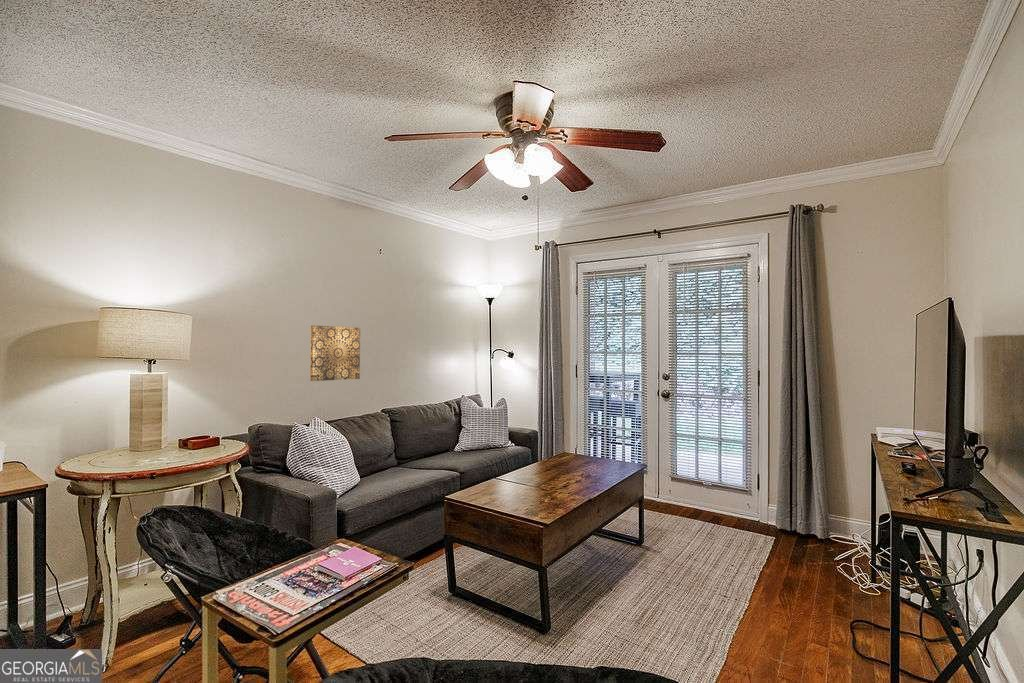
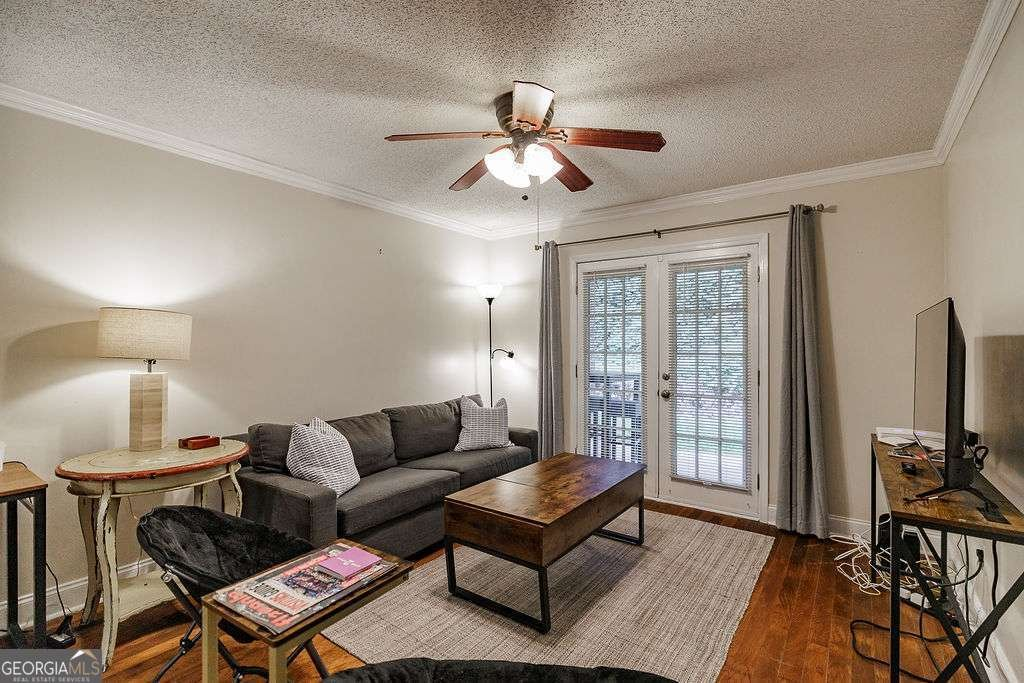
- wall art (336, 353)
